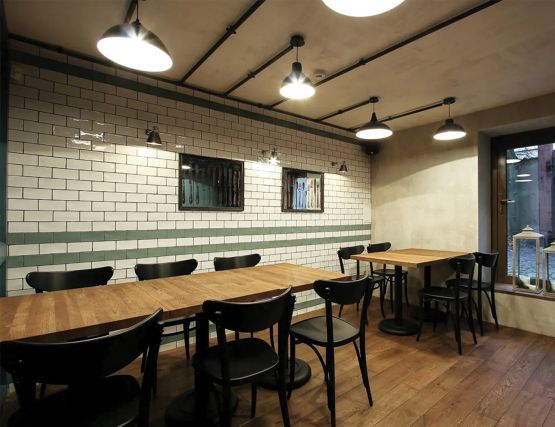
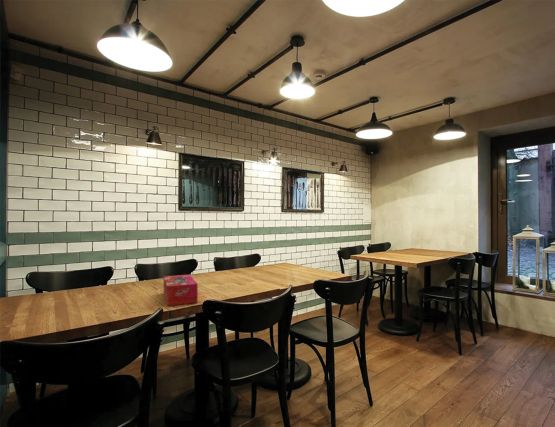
+ tissue box (179, 288)
